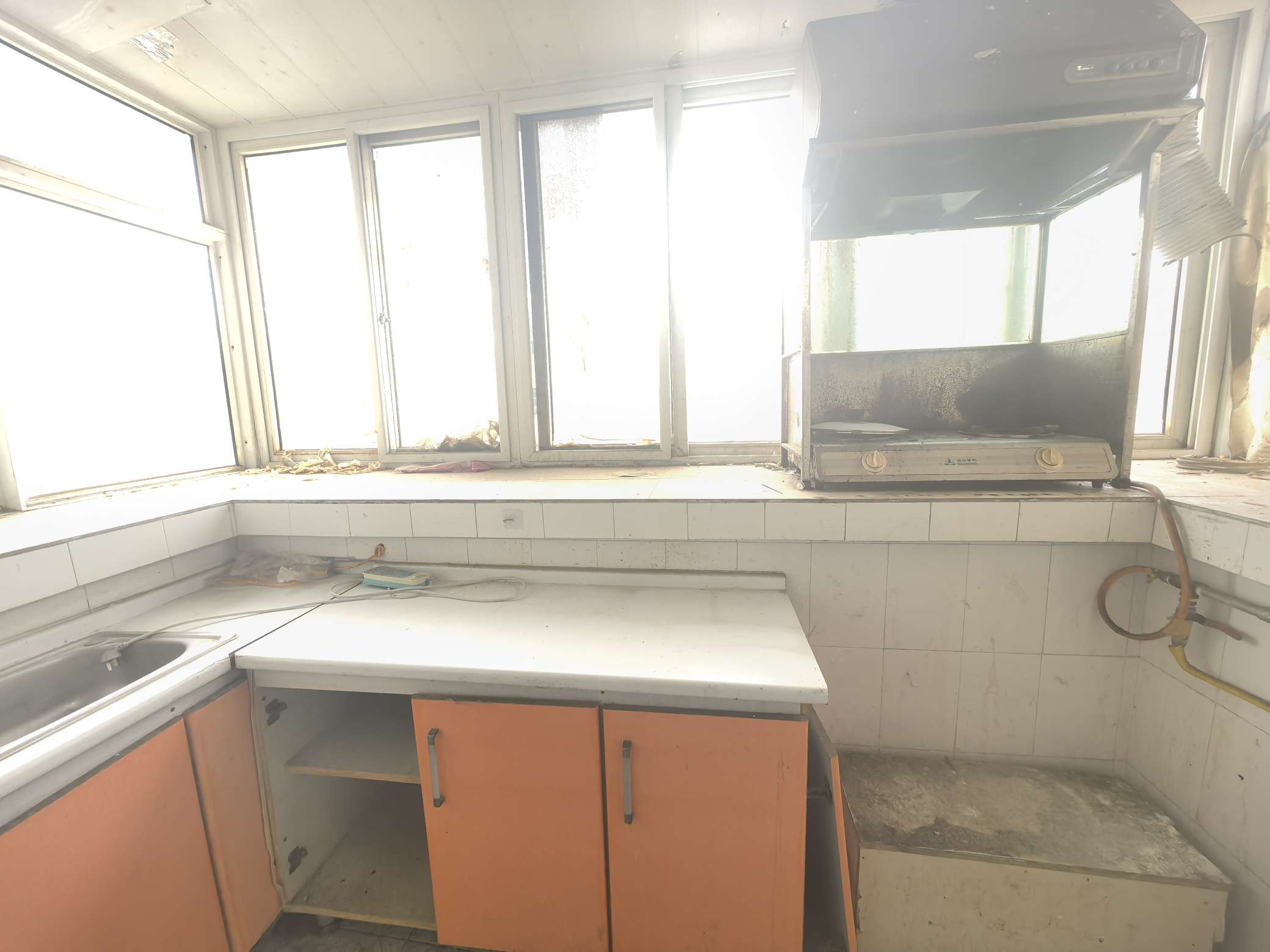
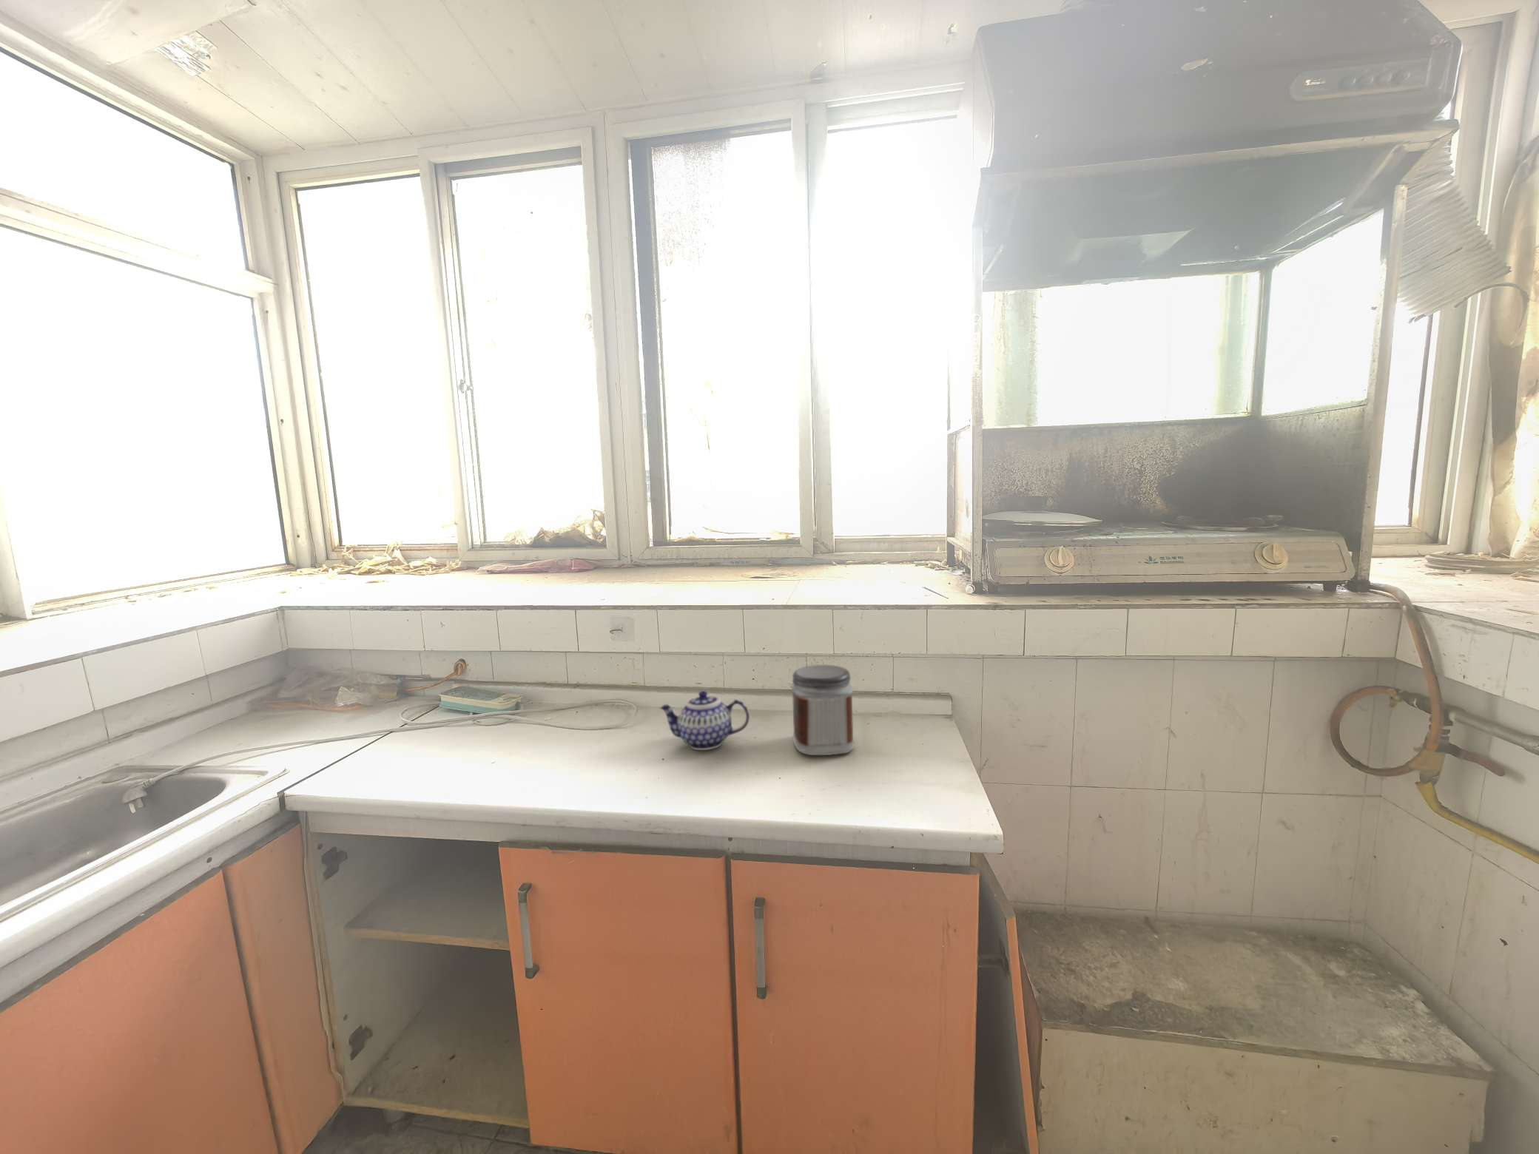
+ jar (822, 707)
+ teapot (704, 718)
